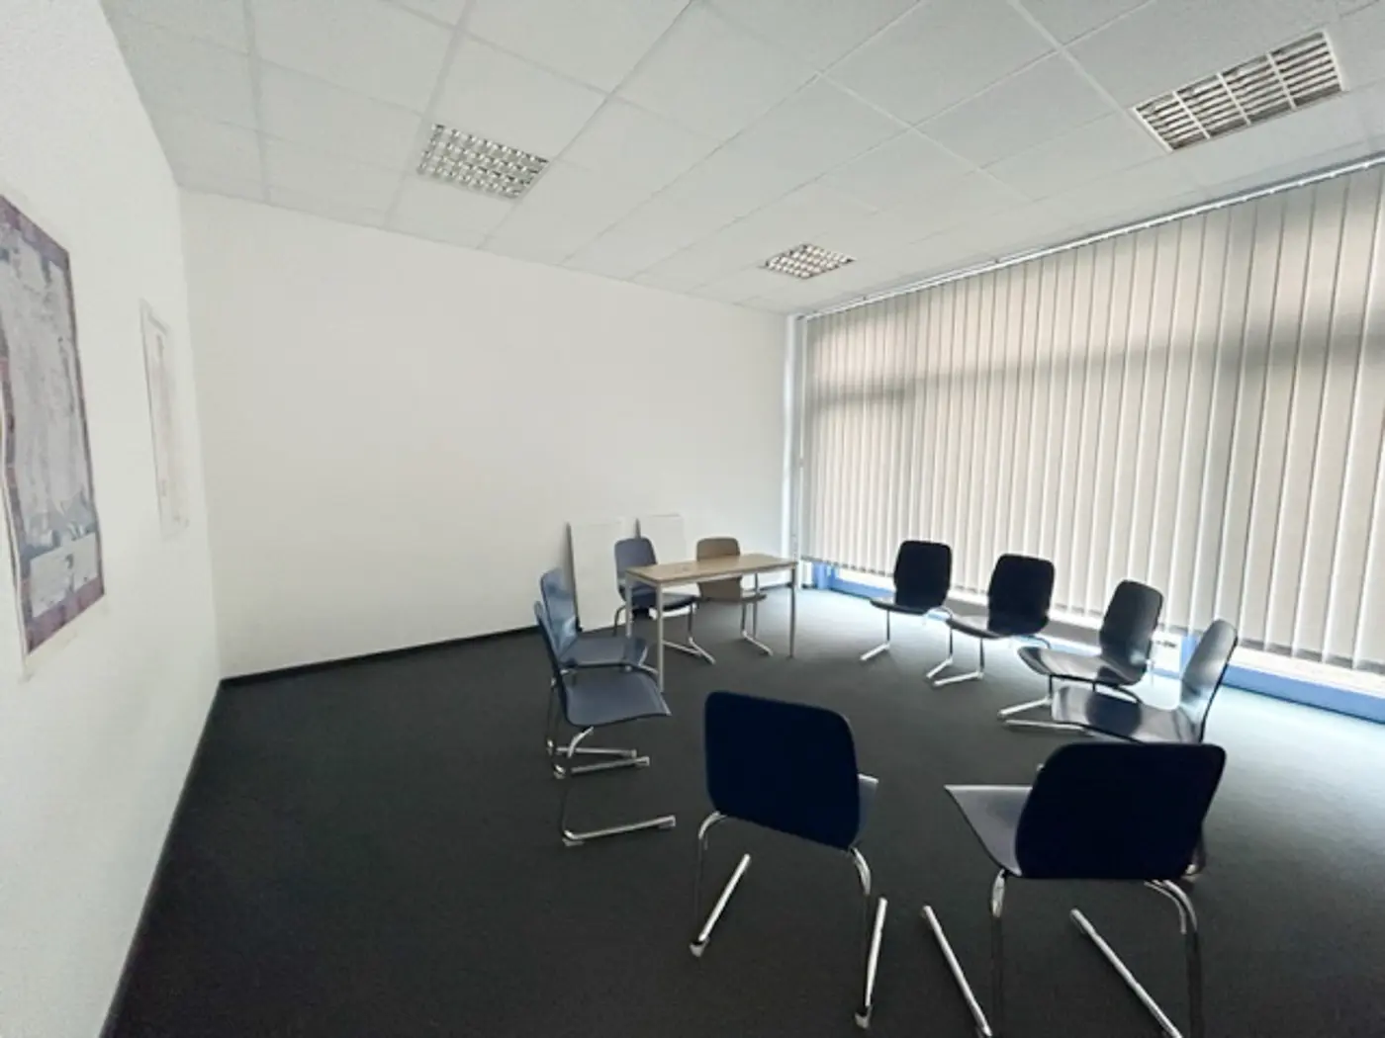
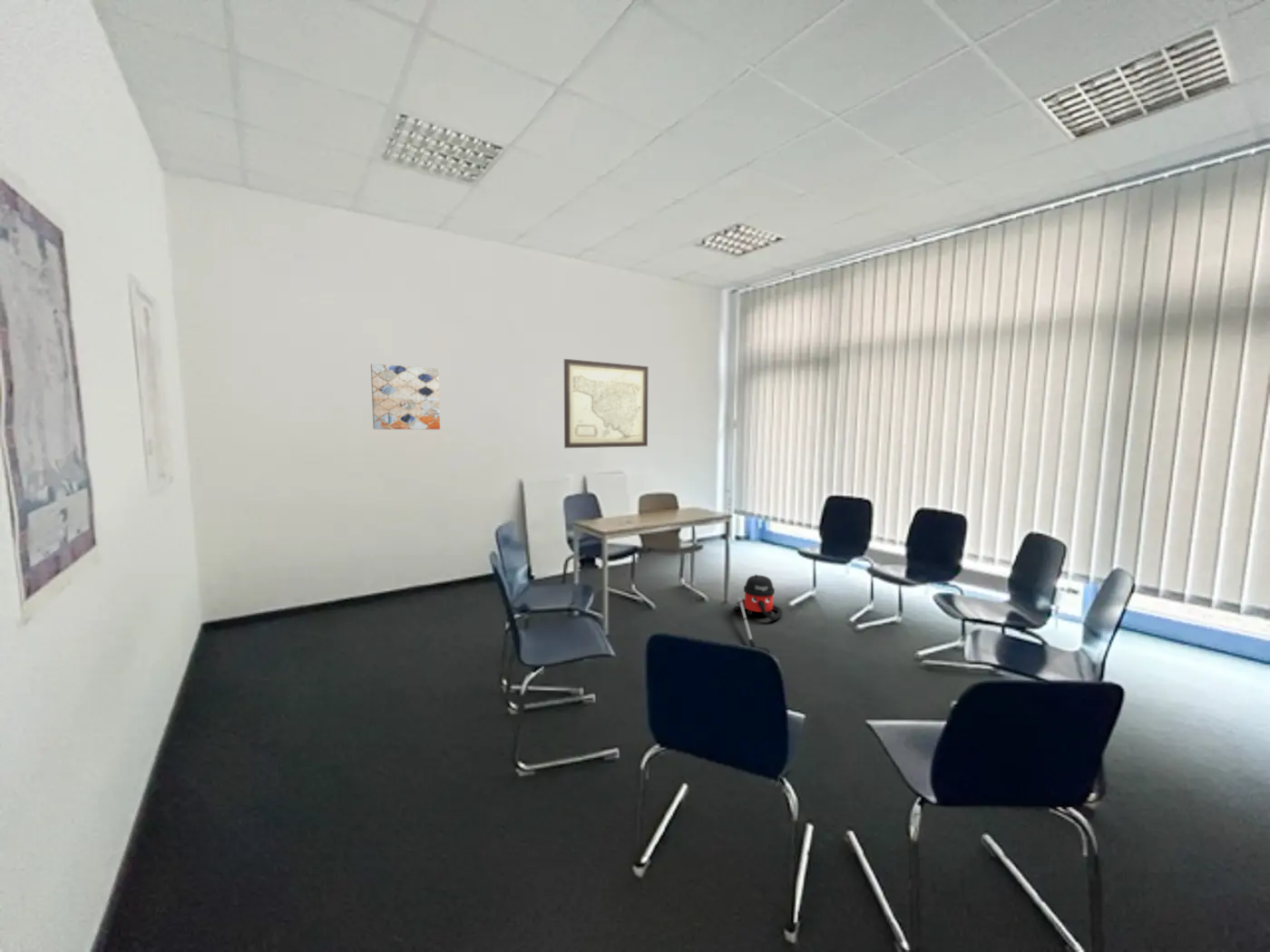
+ wall art (608, 405)
+ vacuum cleaner (754, 607)
+ wall art (406, 397)
